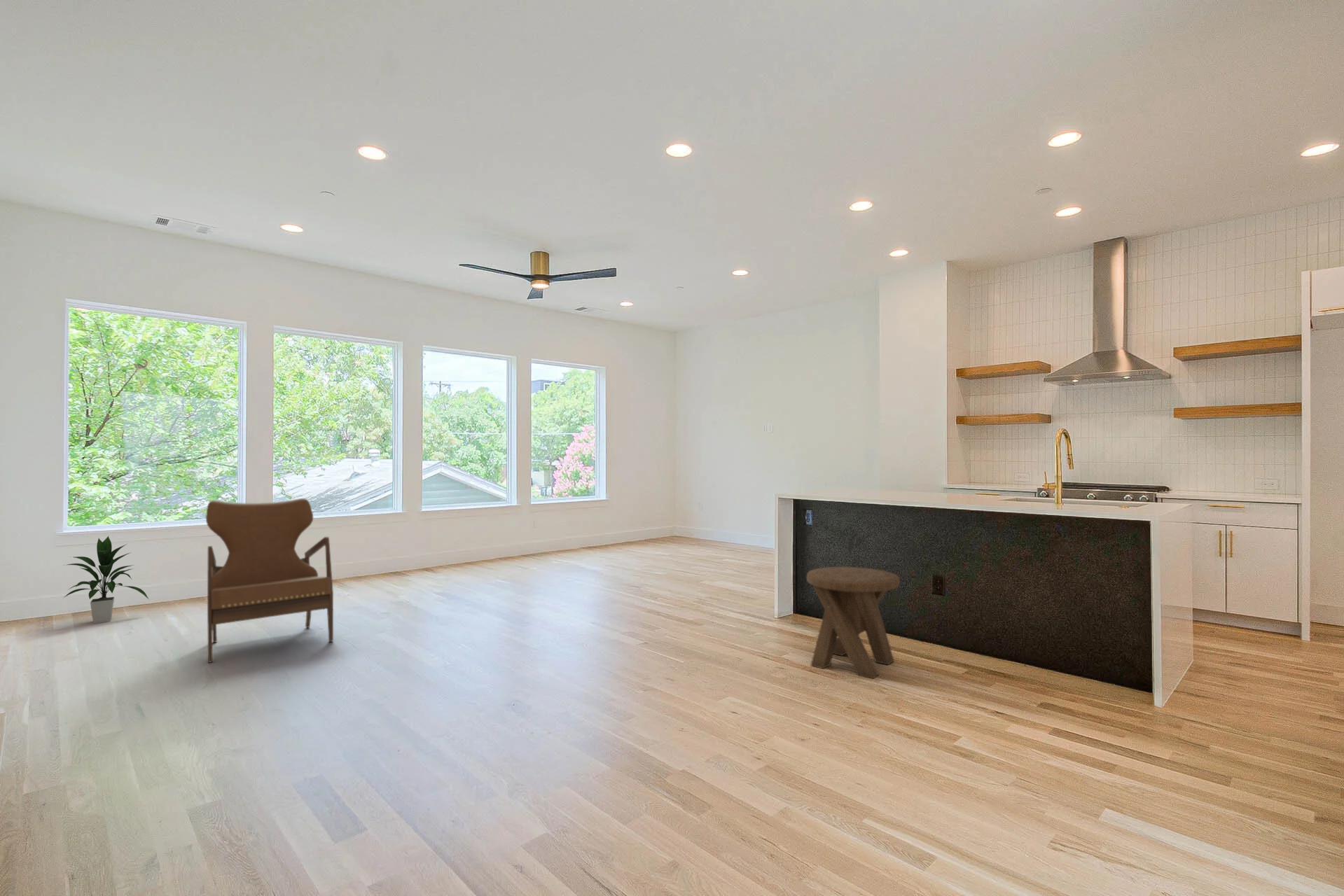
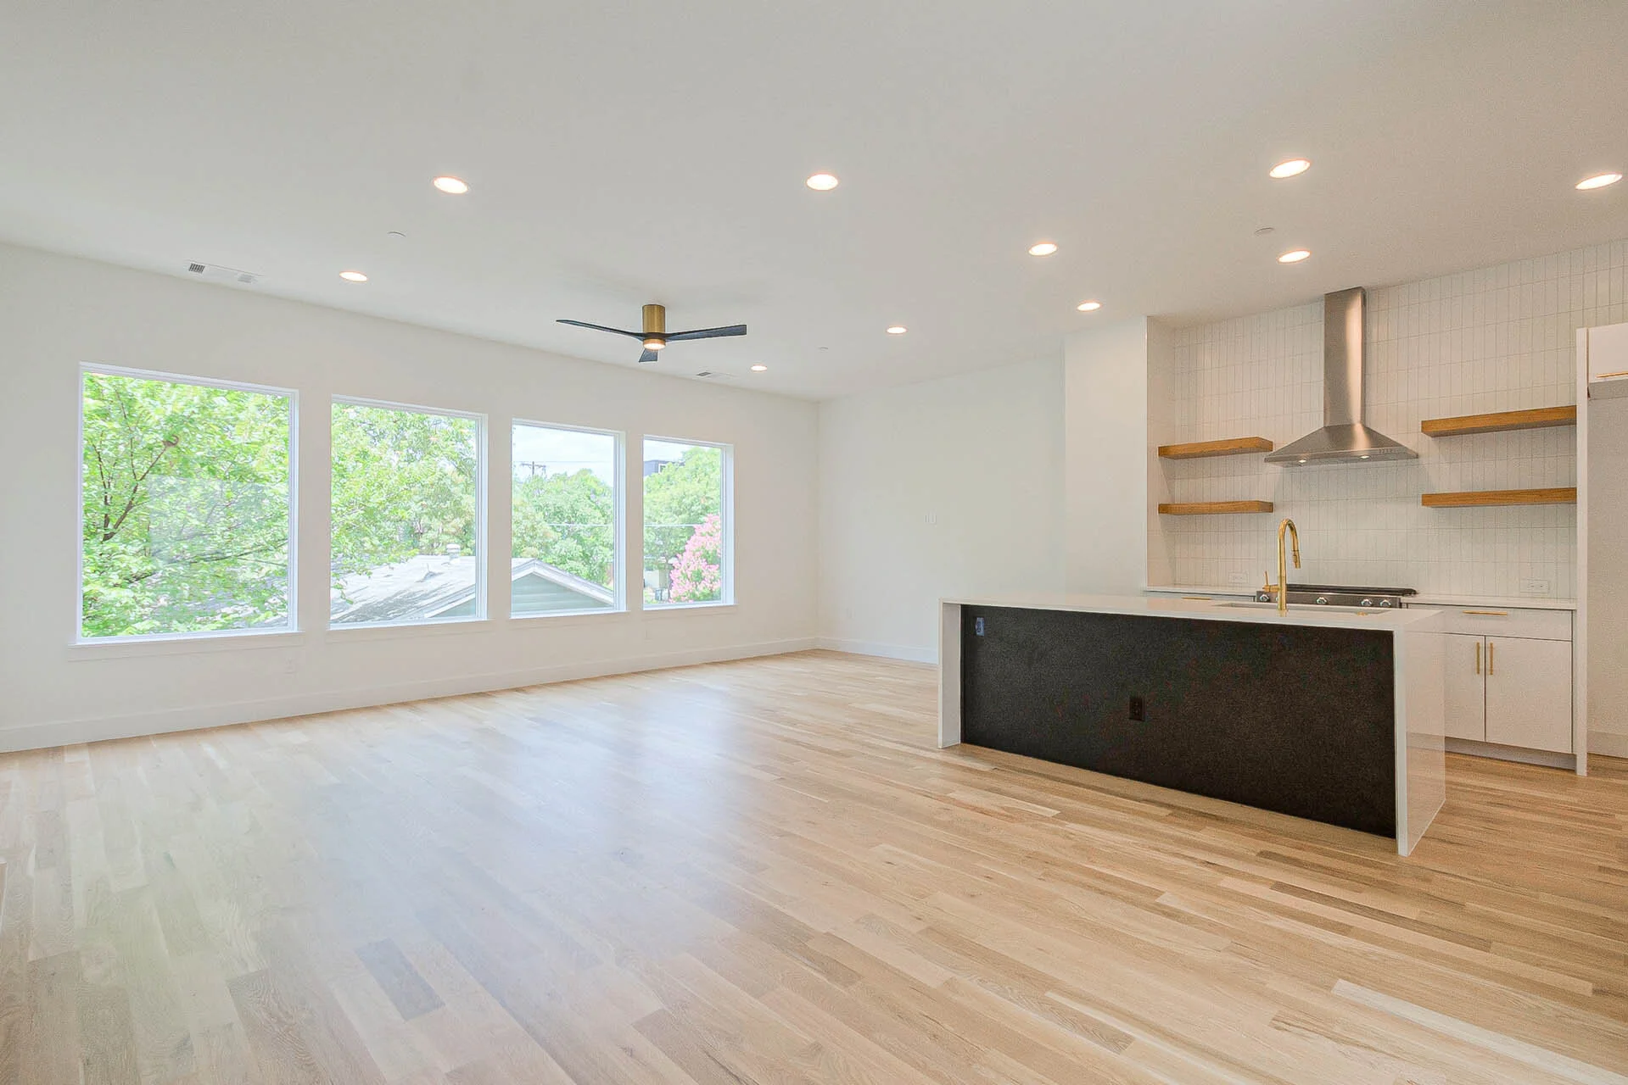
- armchair (268, 571)
- indoor plant (106, 580)
- music stool (852, 619)
